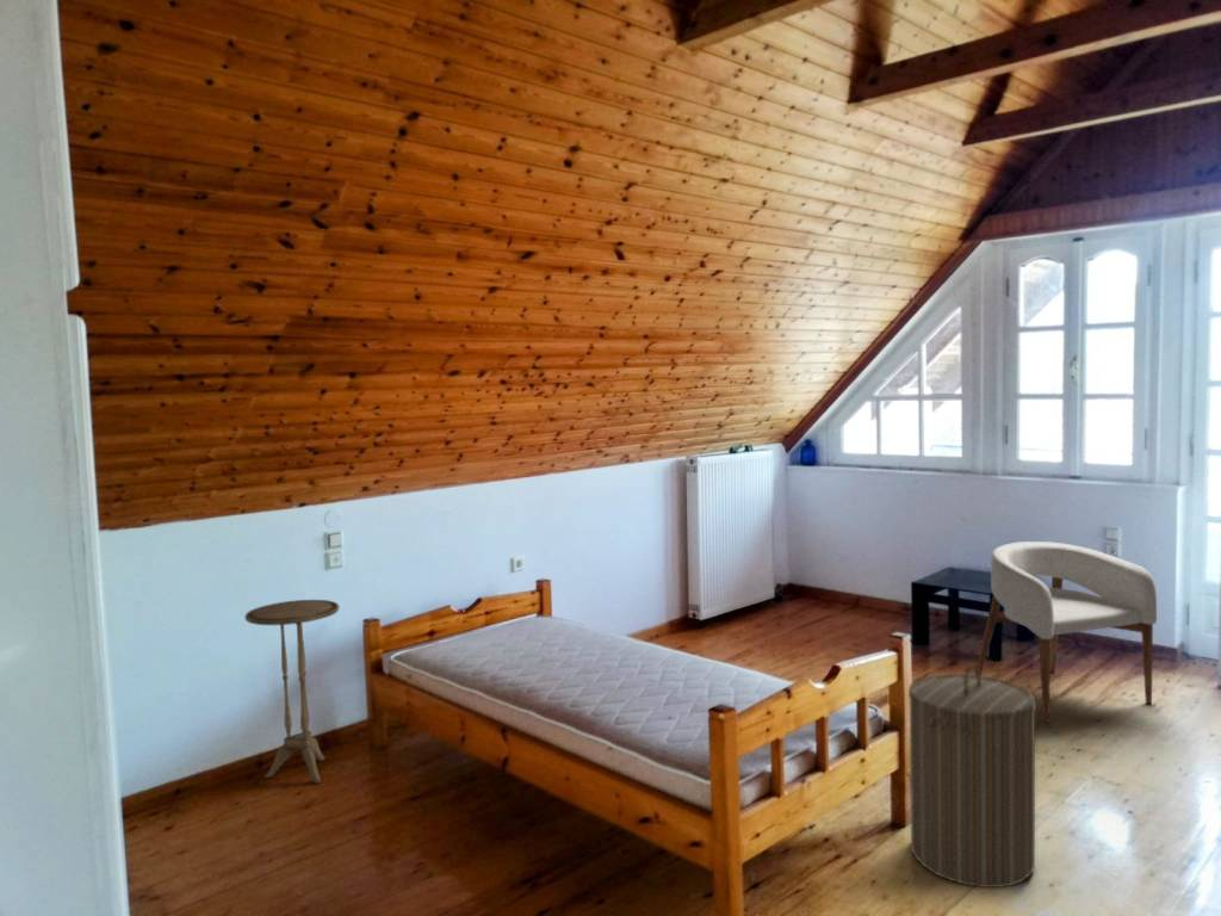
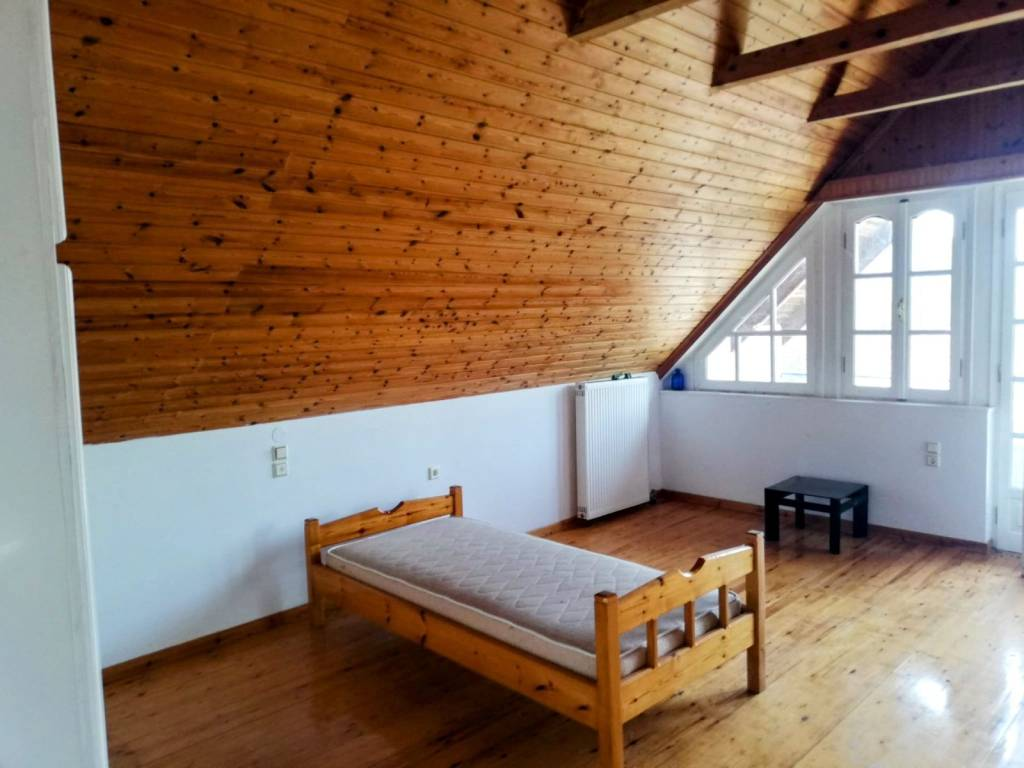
- side table (300, 691)
- armchair (1060, 624)
- laundry hamper (971, 761)
